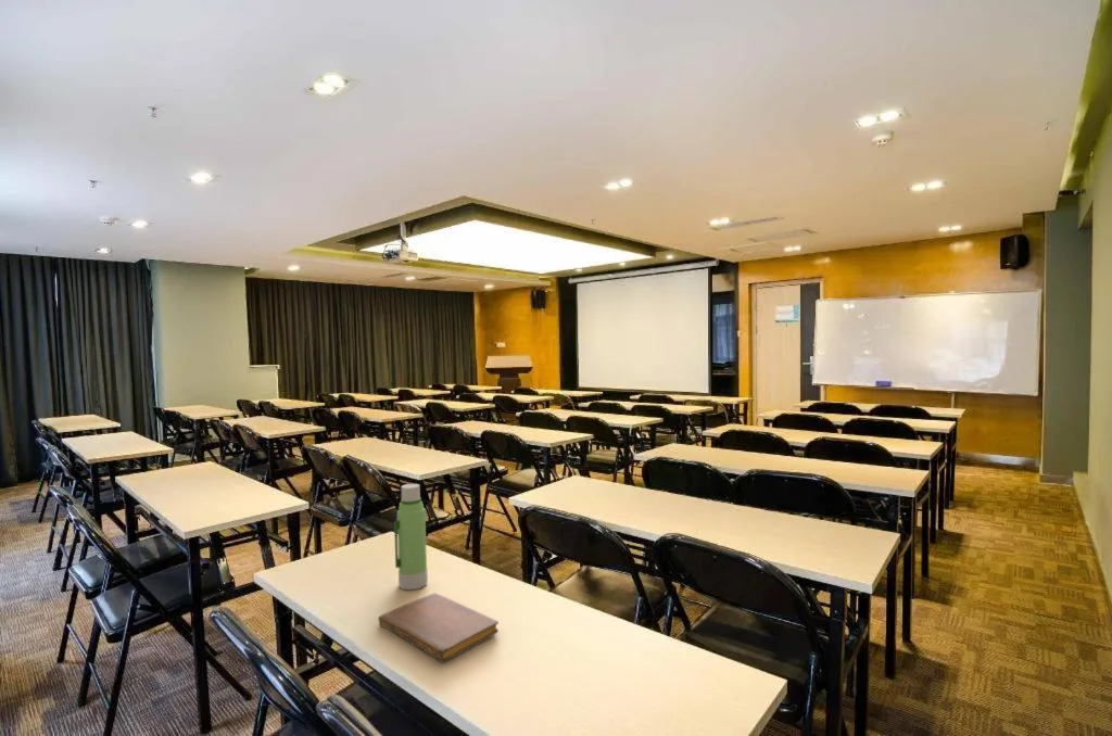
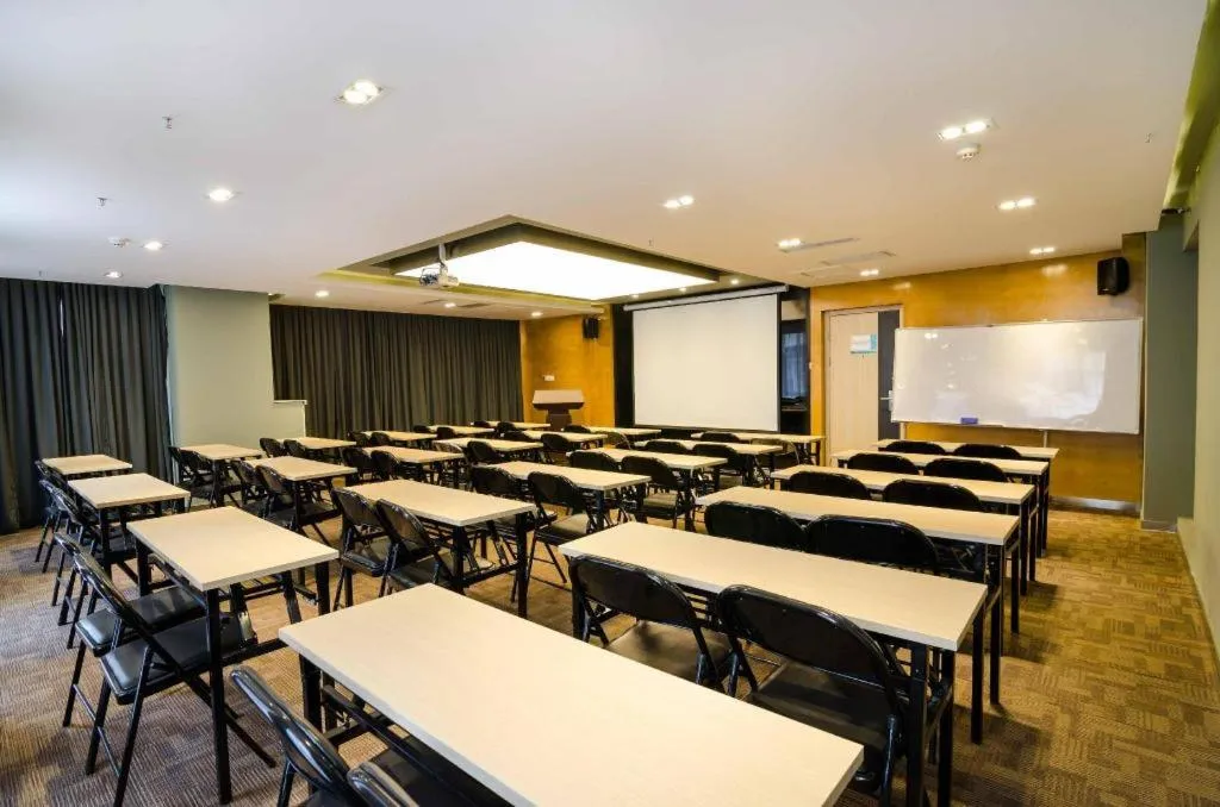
- water bottle (410, 535)
- notebook (438, 623)
